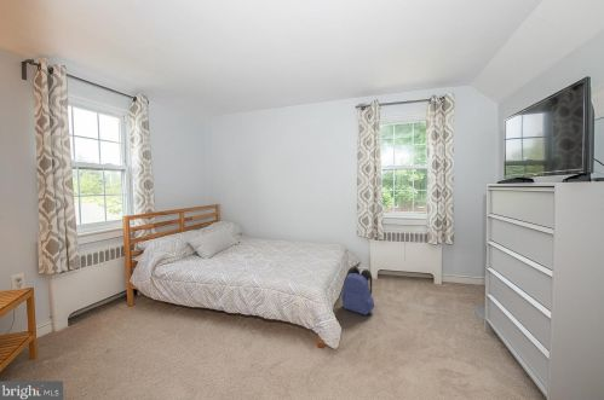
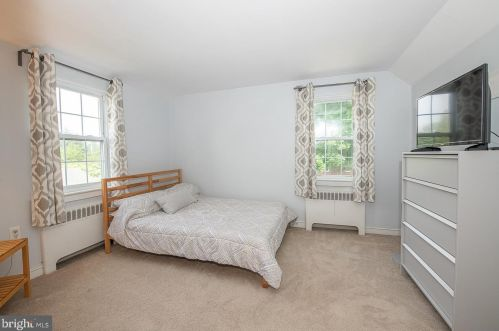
- backpack (359, 288)
